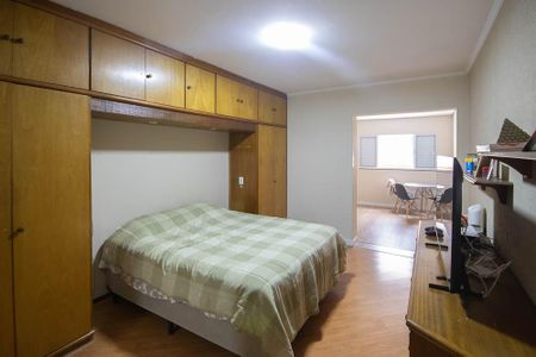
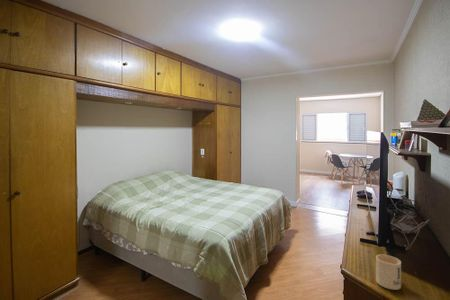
+ mug (387, 269)
